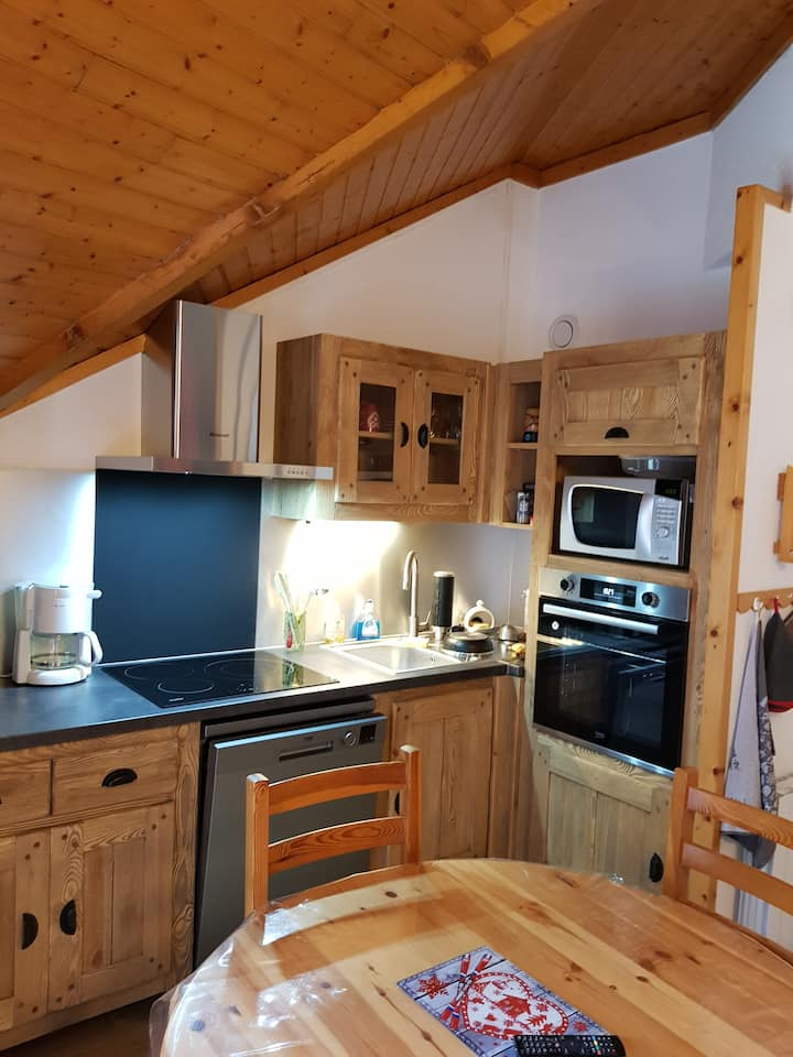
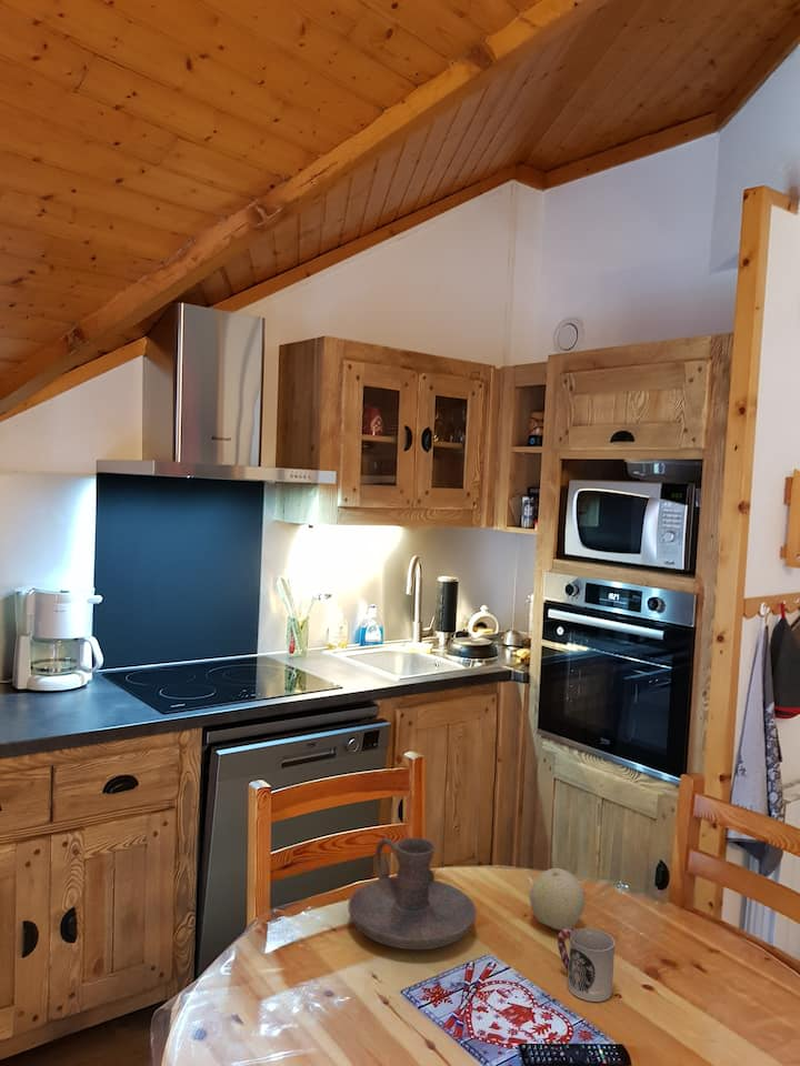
+ cup (582, 959)
+ fruit (556, 898)
+ candle holder (407, 879)
